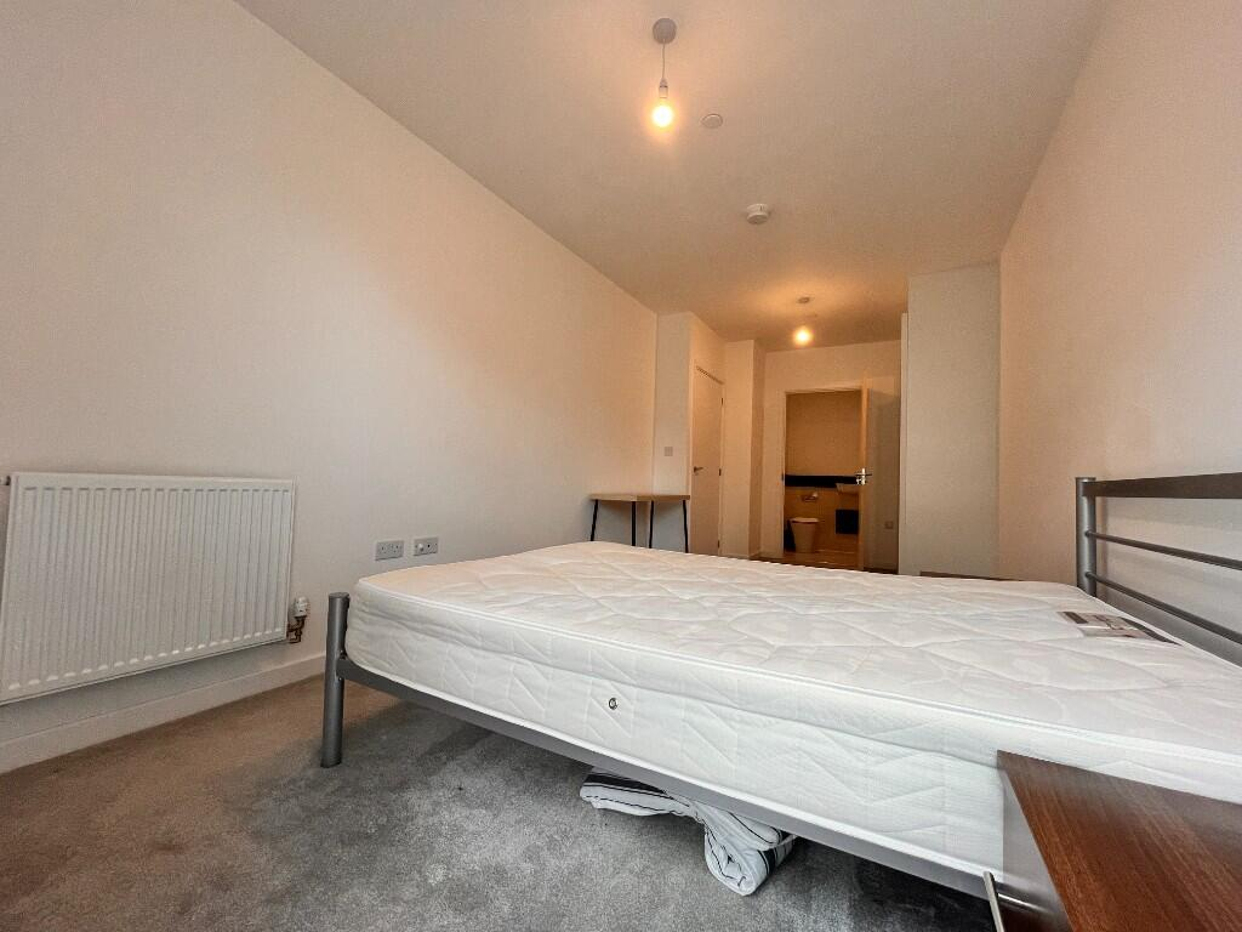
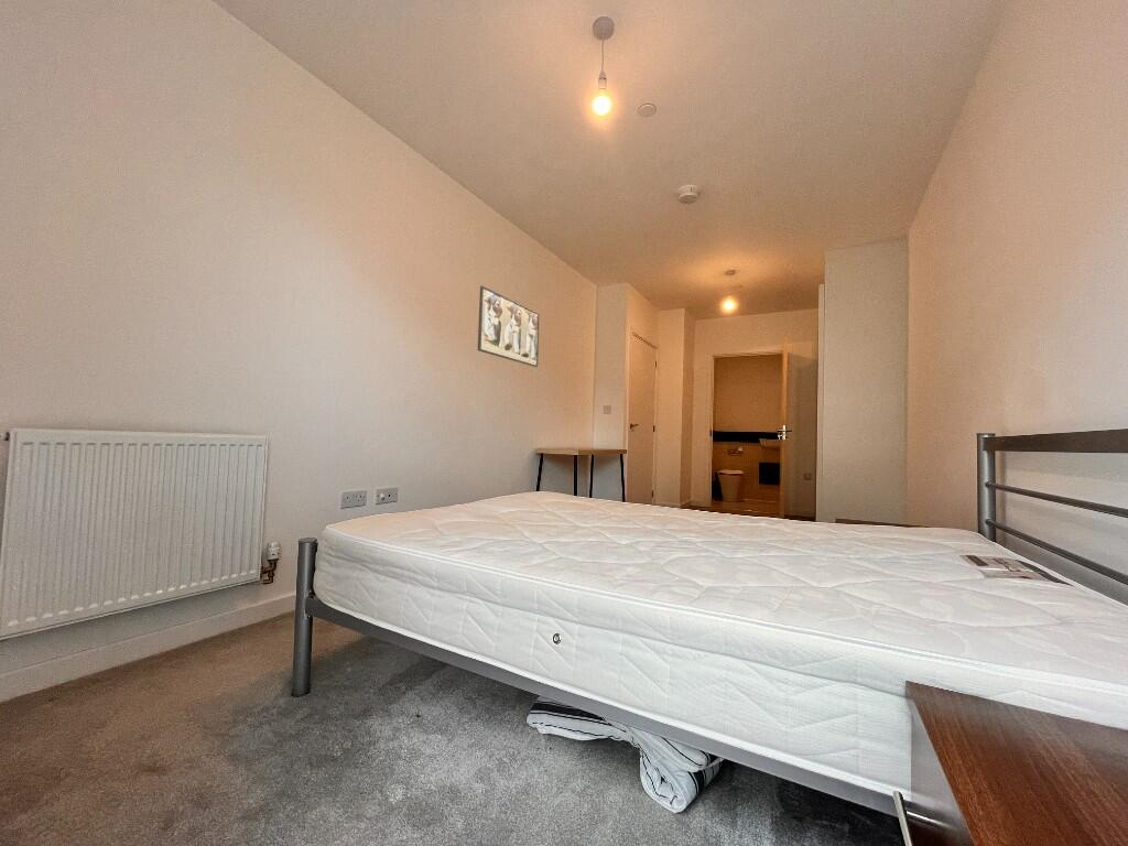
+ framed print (511, 329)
